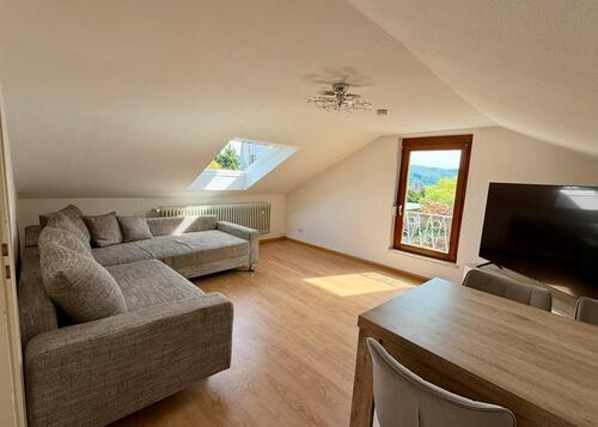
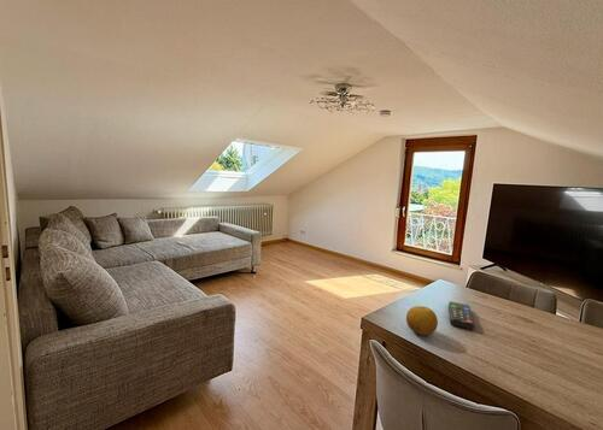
+ remote control (459, 313)
+ fruit (421, 319)
